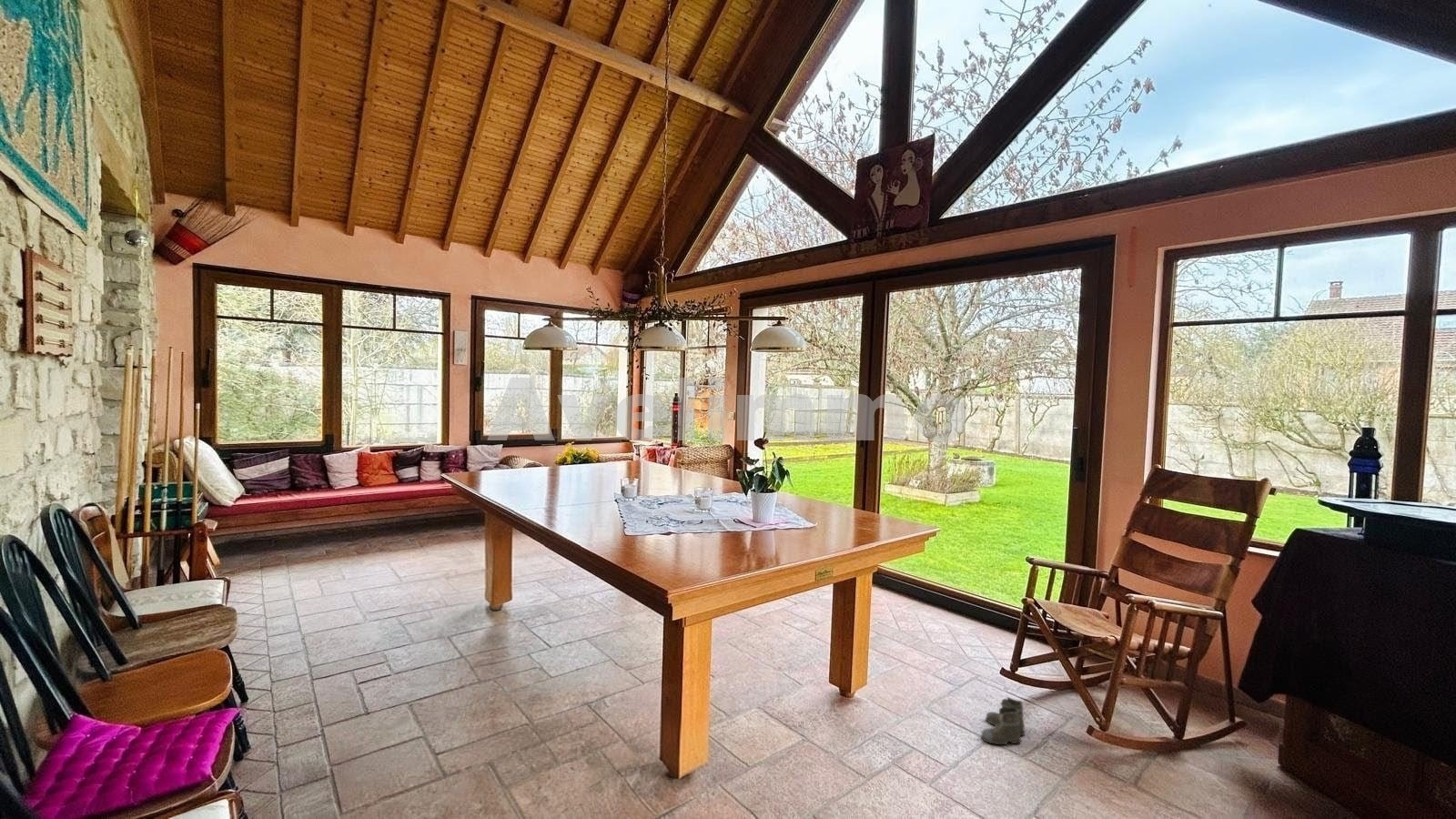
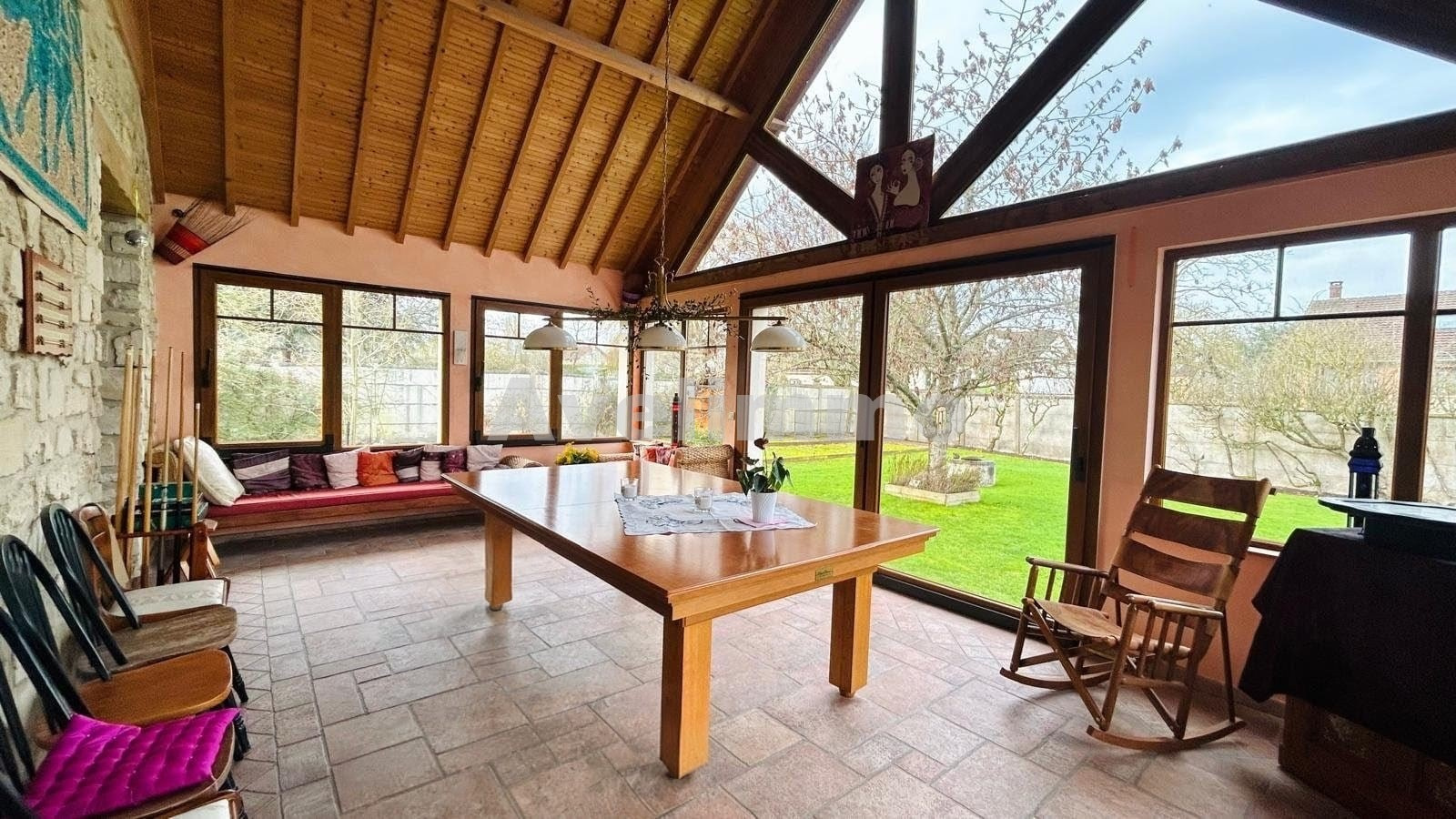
- boots (1003, 717)
